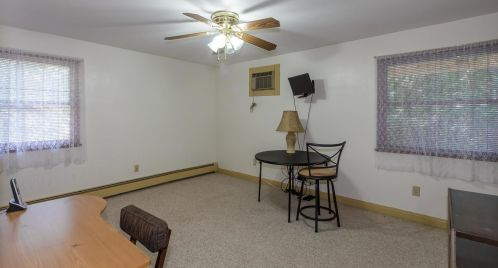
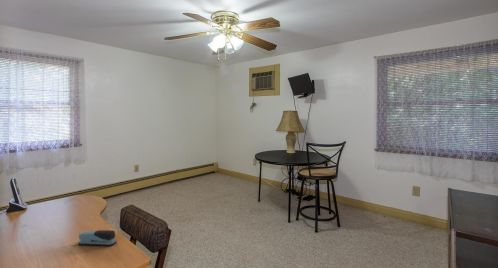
+ stapler (97, 236)
